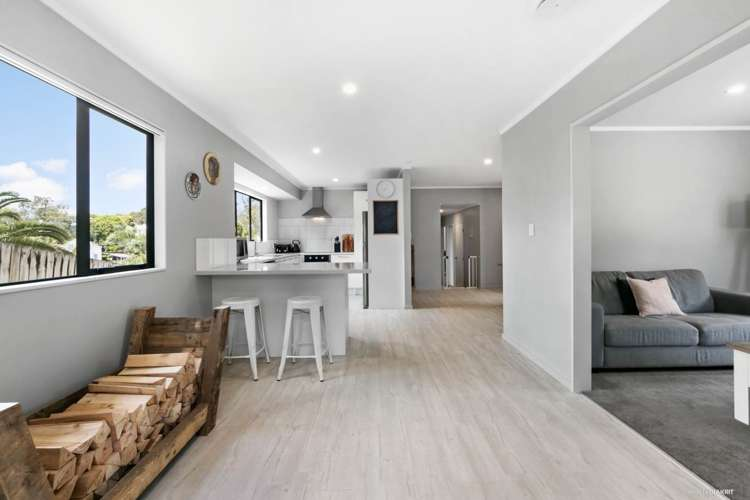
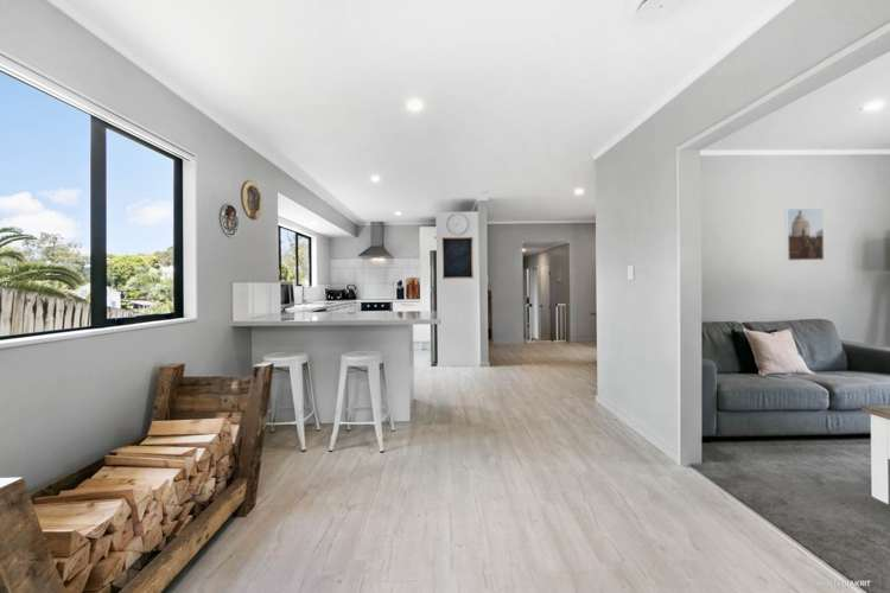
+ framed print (803, 234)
